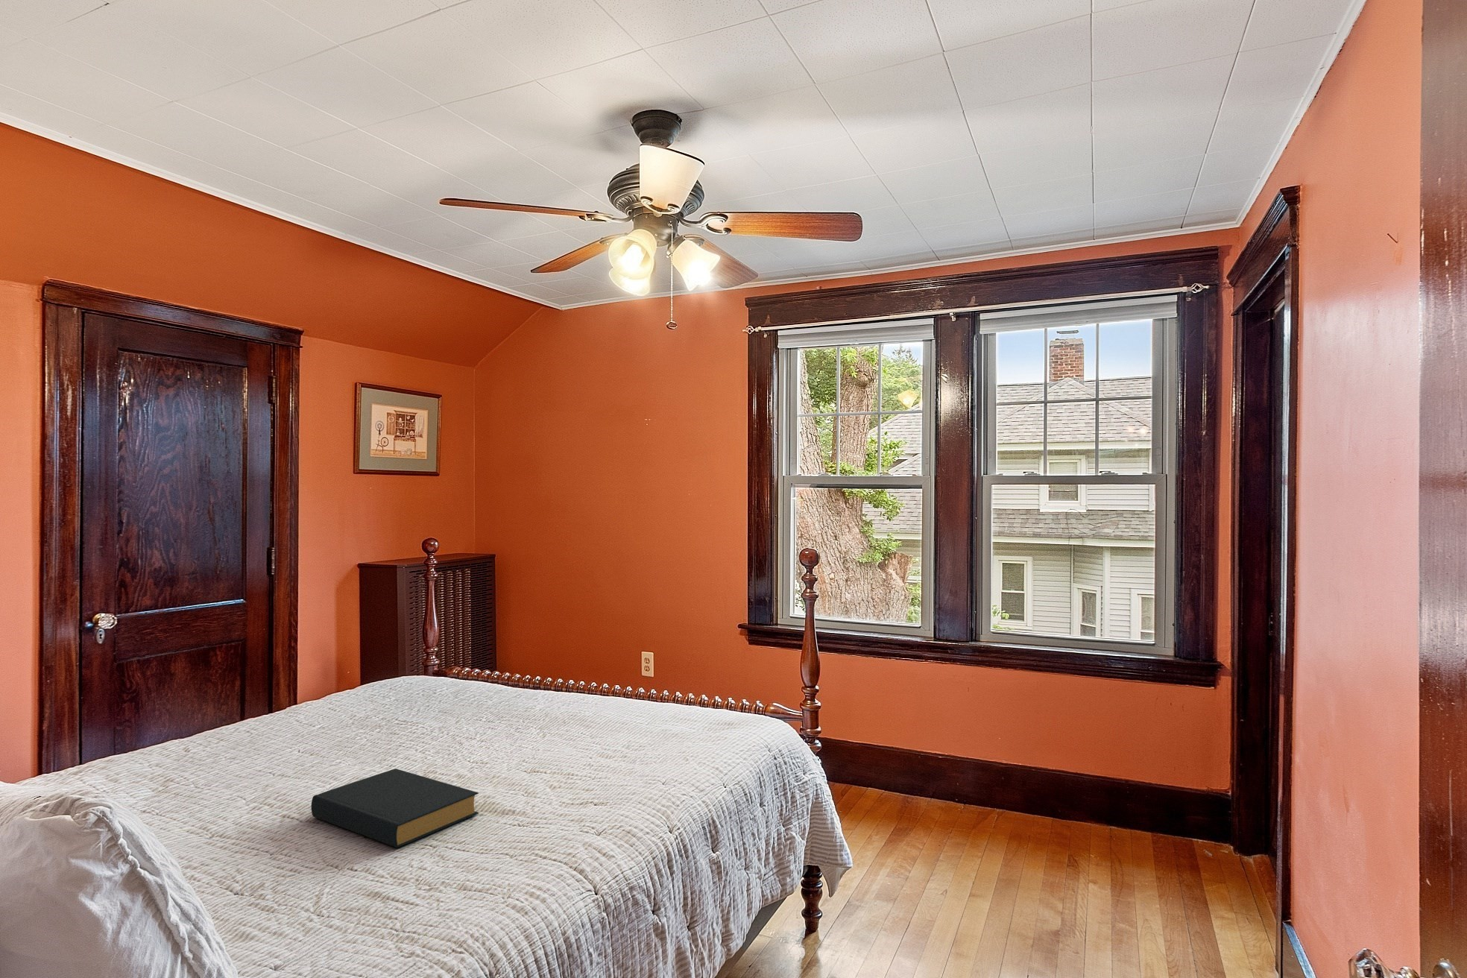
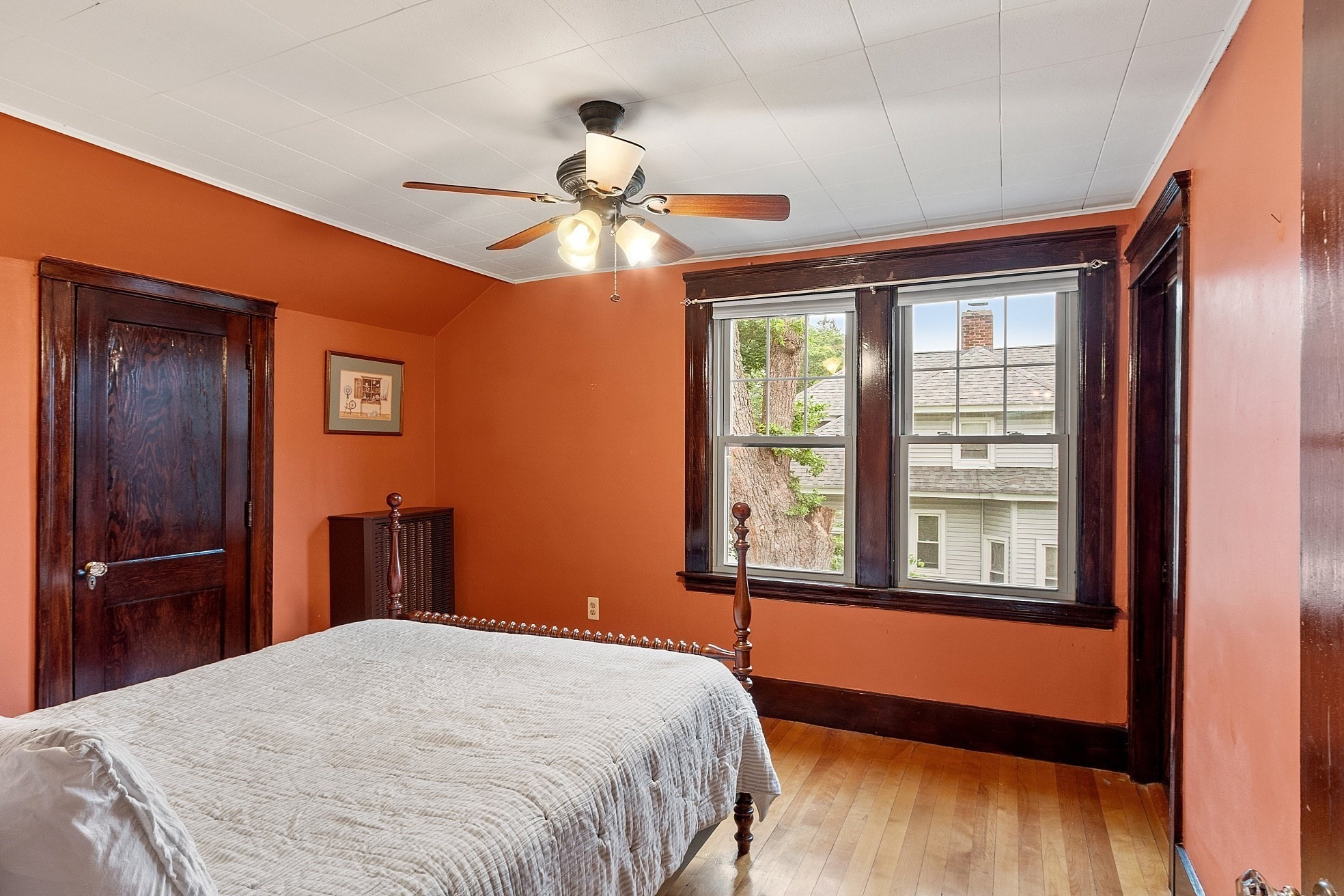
- hardback book (395, 804)
